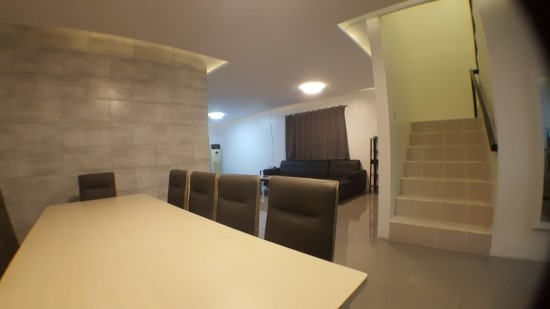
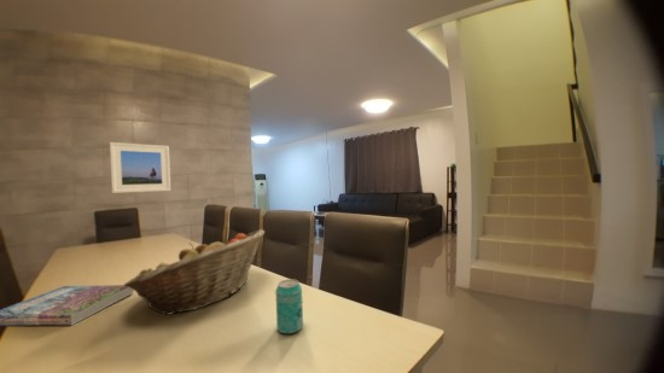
+ book (66, 303)
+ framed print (141, 168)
+ fruit basket (206, 263)
+ beverage can (289, 304)
